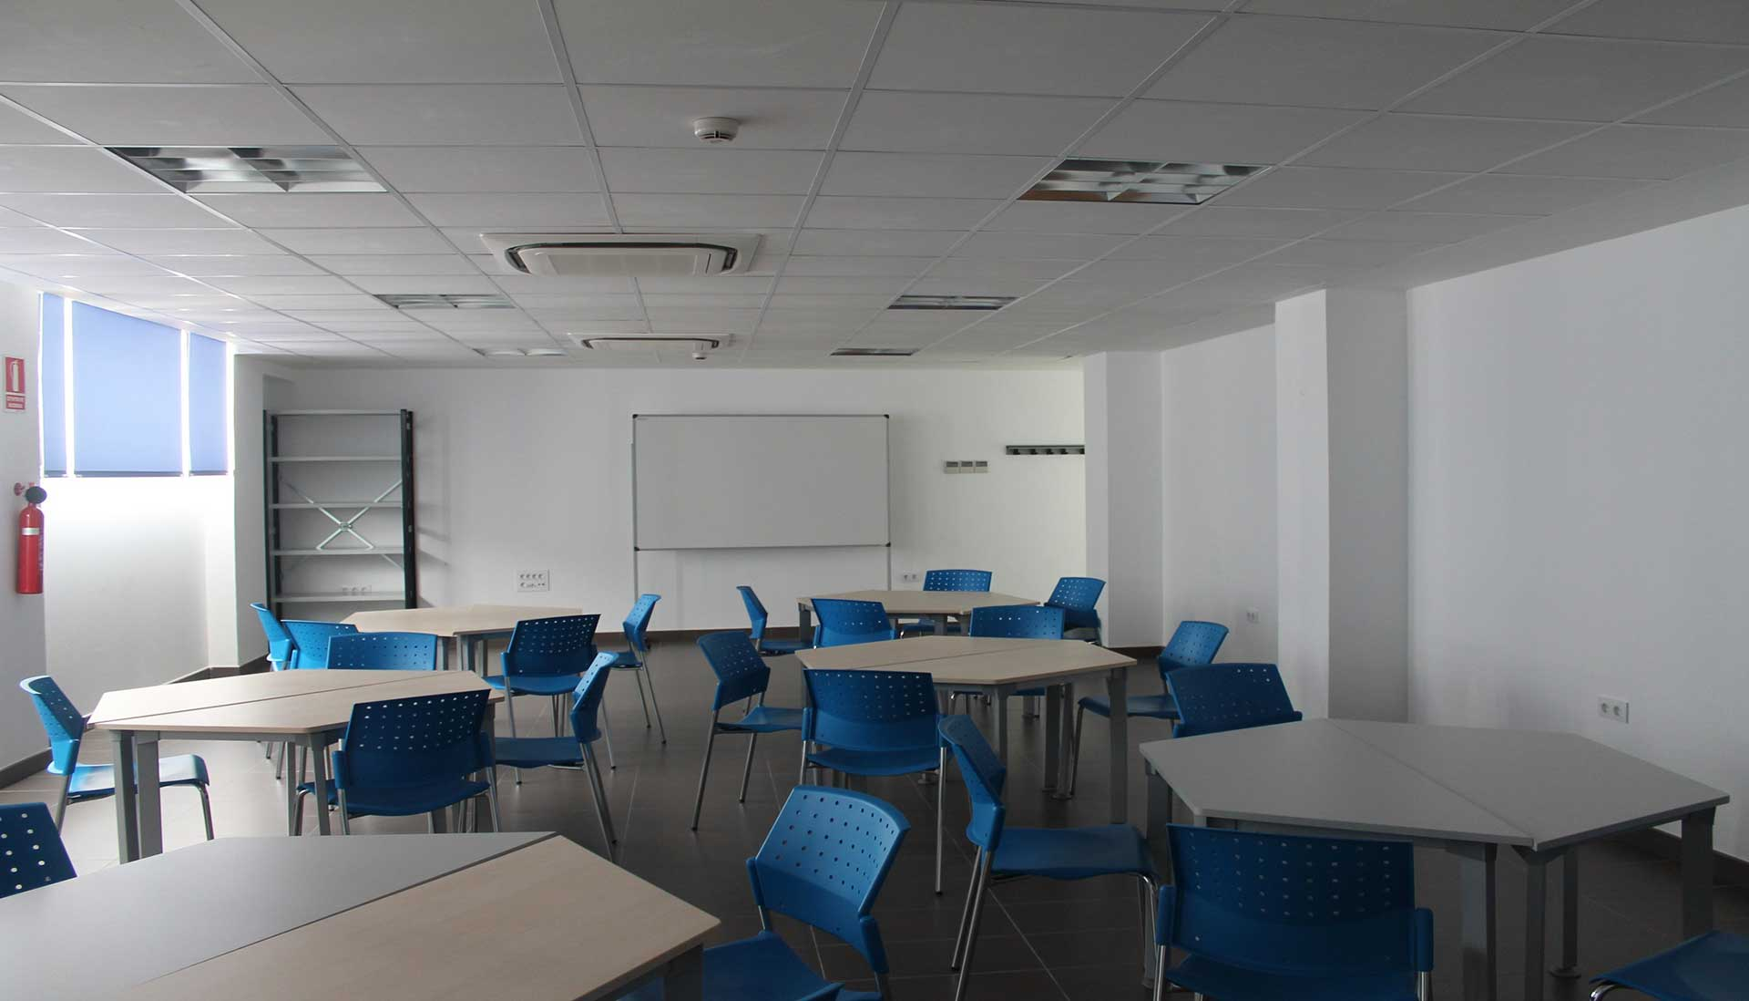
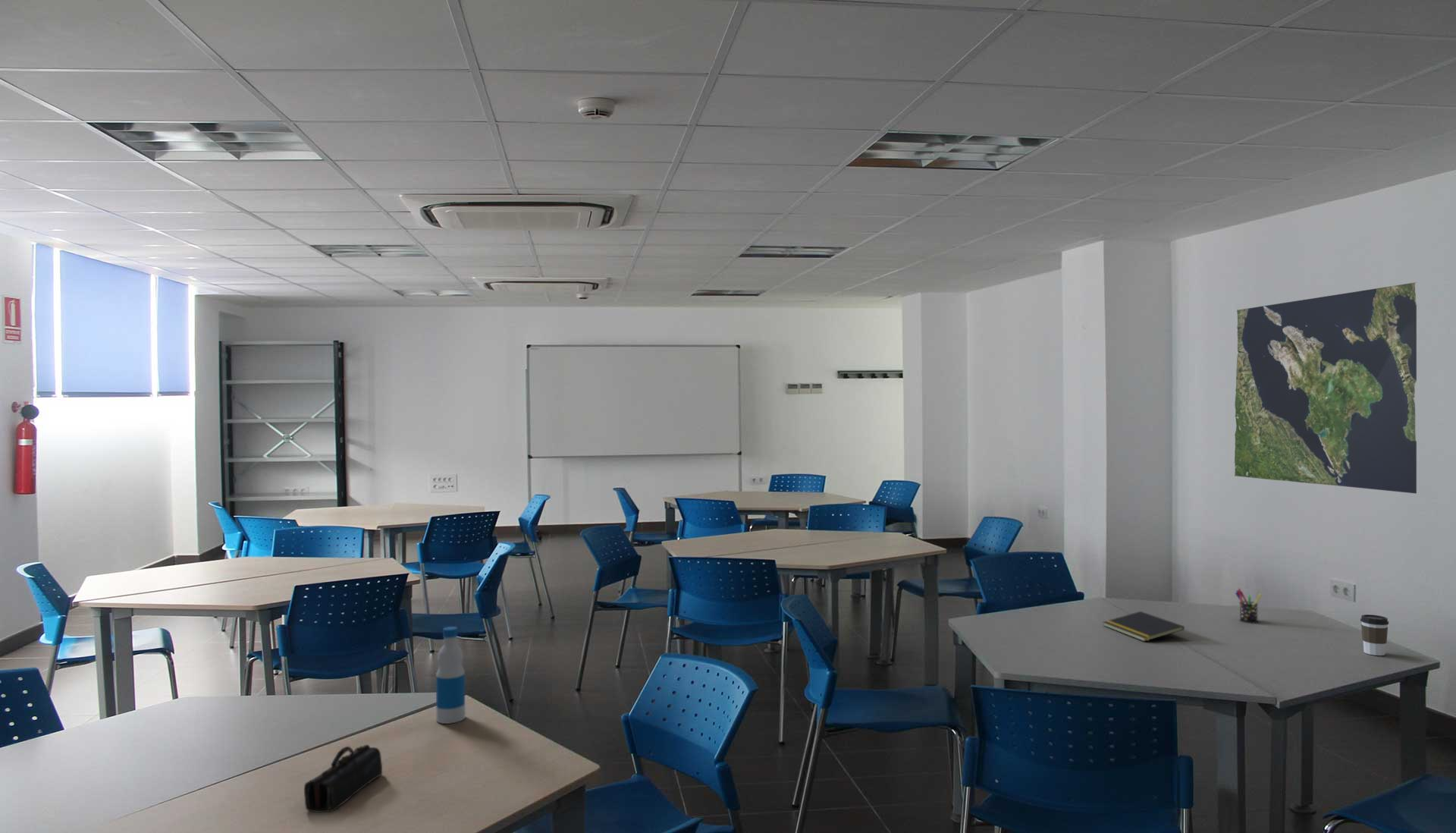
+ pencil case (344, 769)
+ bottle (450, 673)
+ world map (1314, 391)
+ notepad (1142, 625)
+ coffee cup (1374, 635)
+ pen holder (1247, 605)
